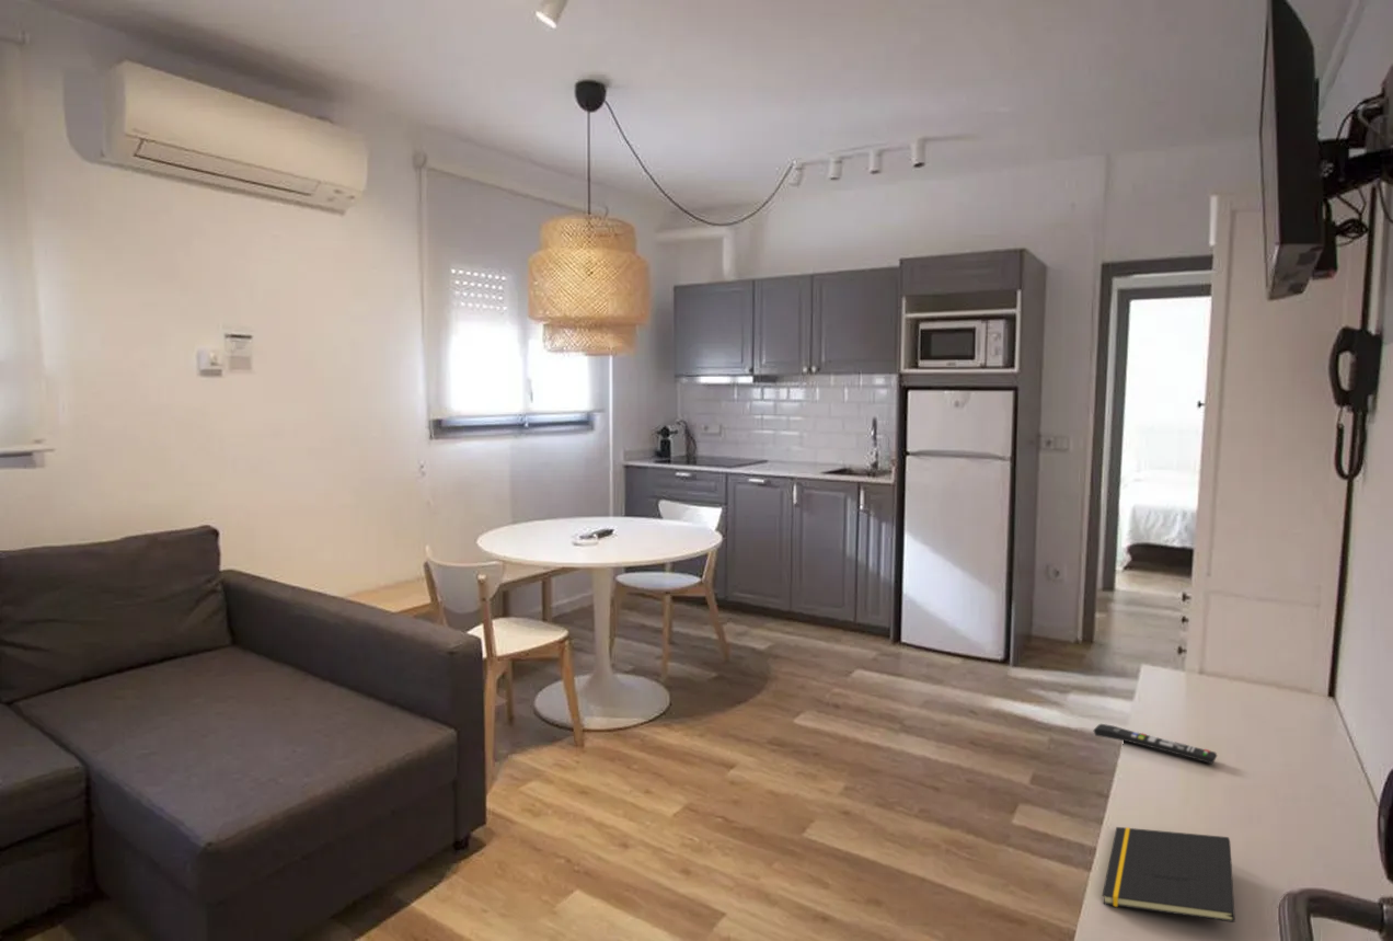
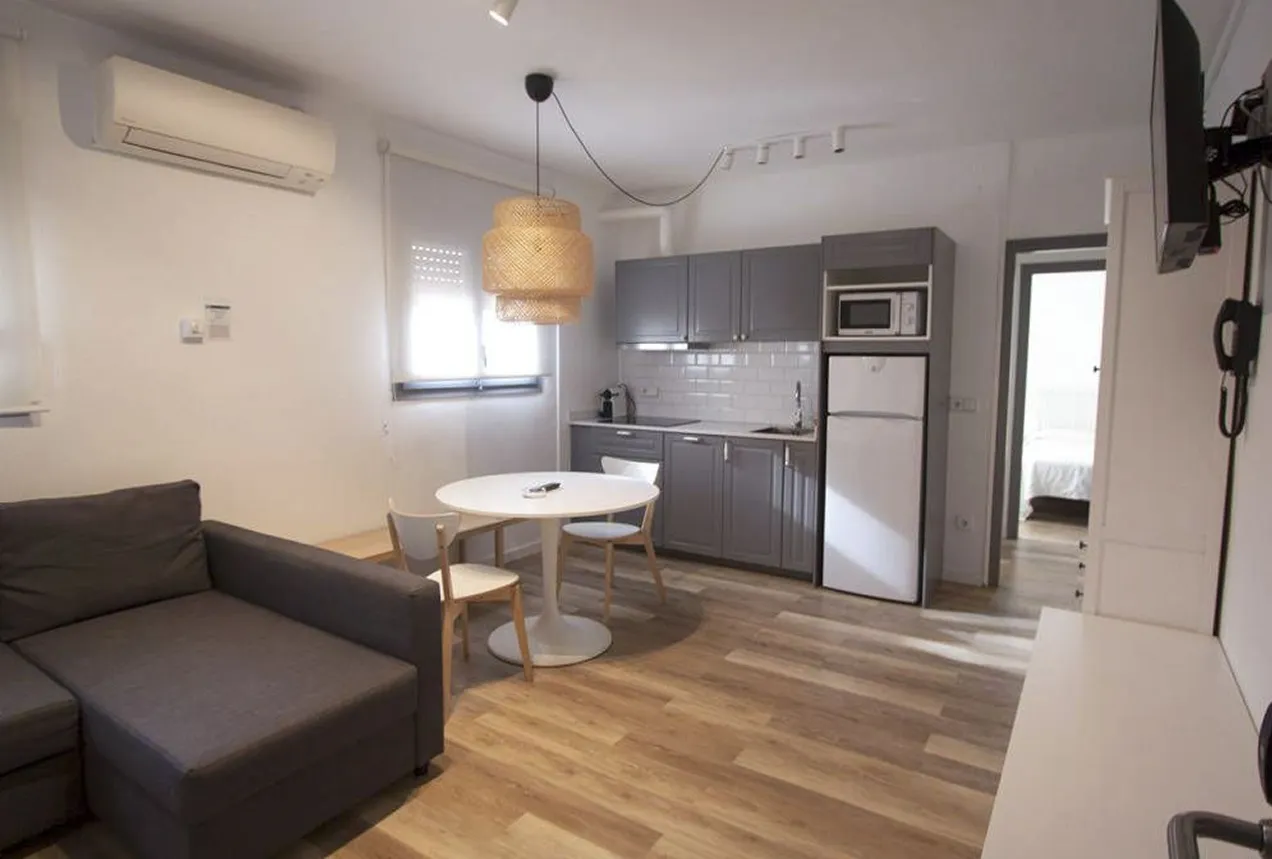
- remote control (1152, 743)
- notepad (1168, 869)
